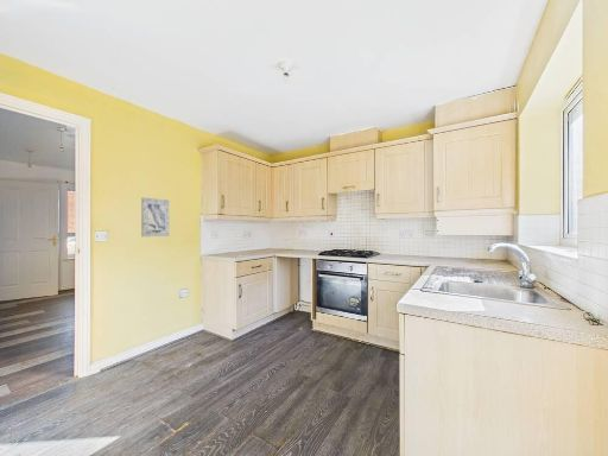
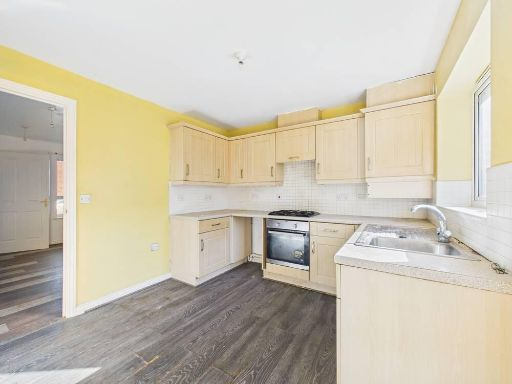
- wall art (156, 217)
